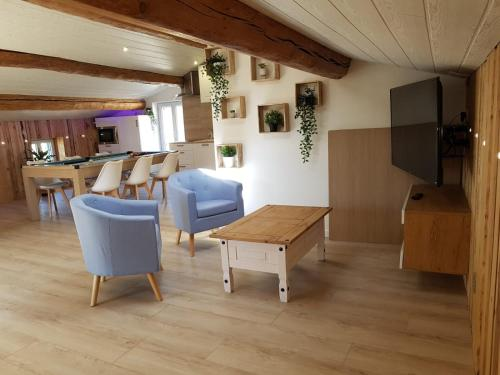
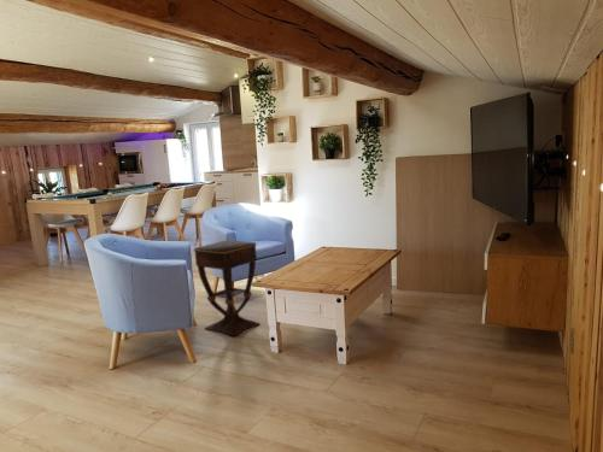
+ side table (228, 286)
